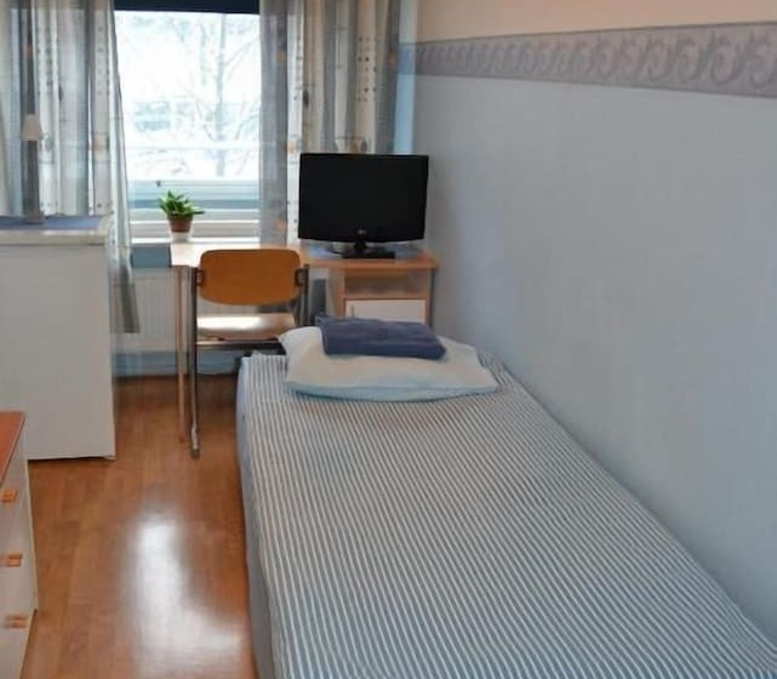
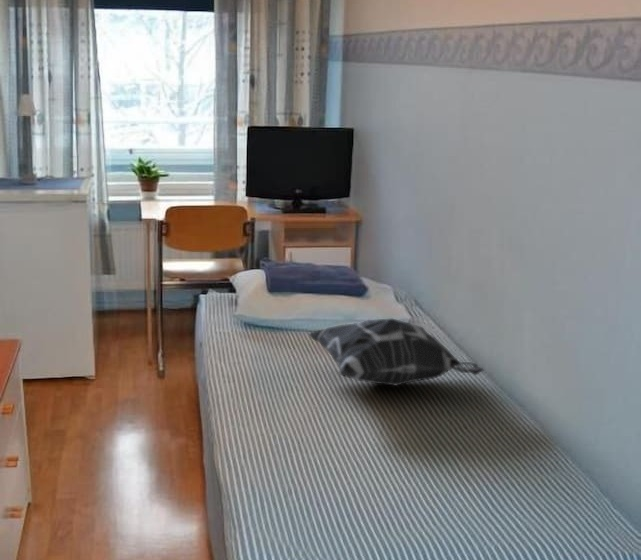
+ decorative pillow (391, 351)
